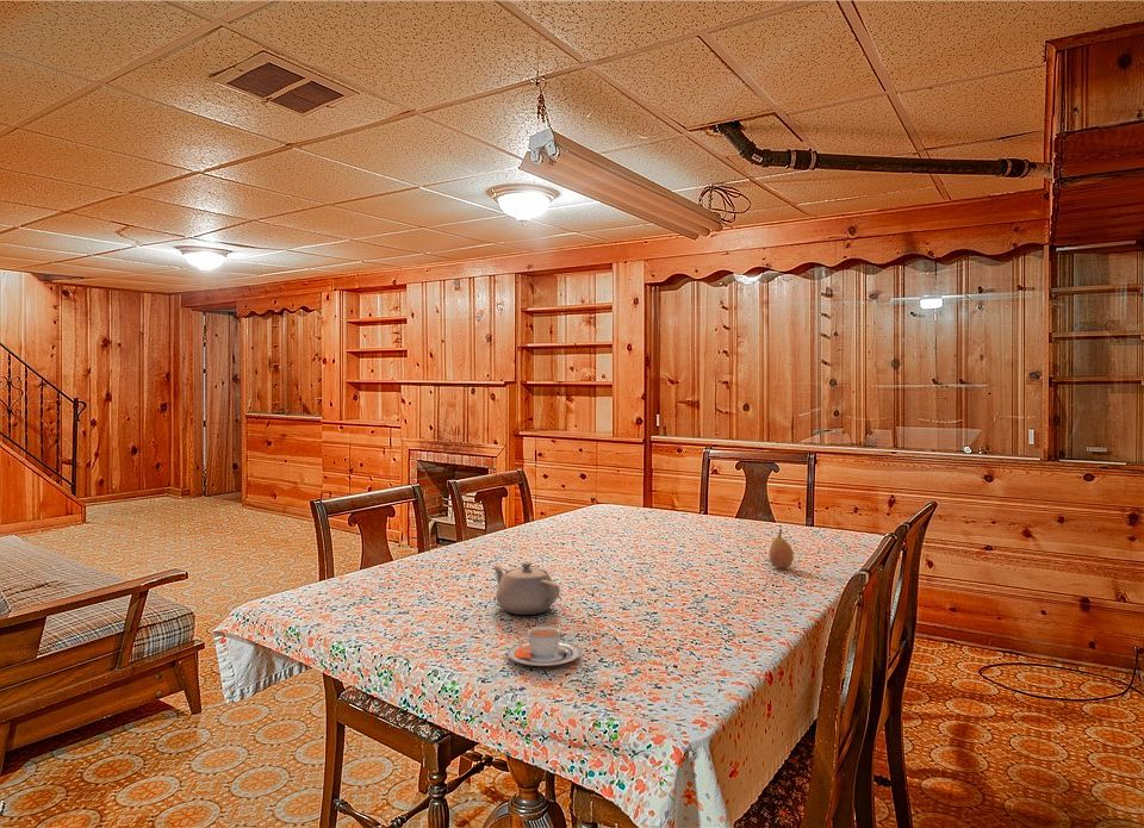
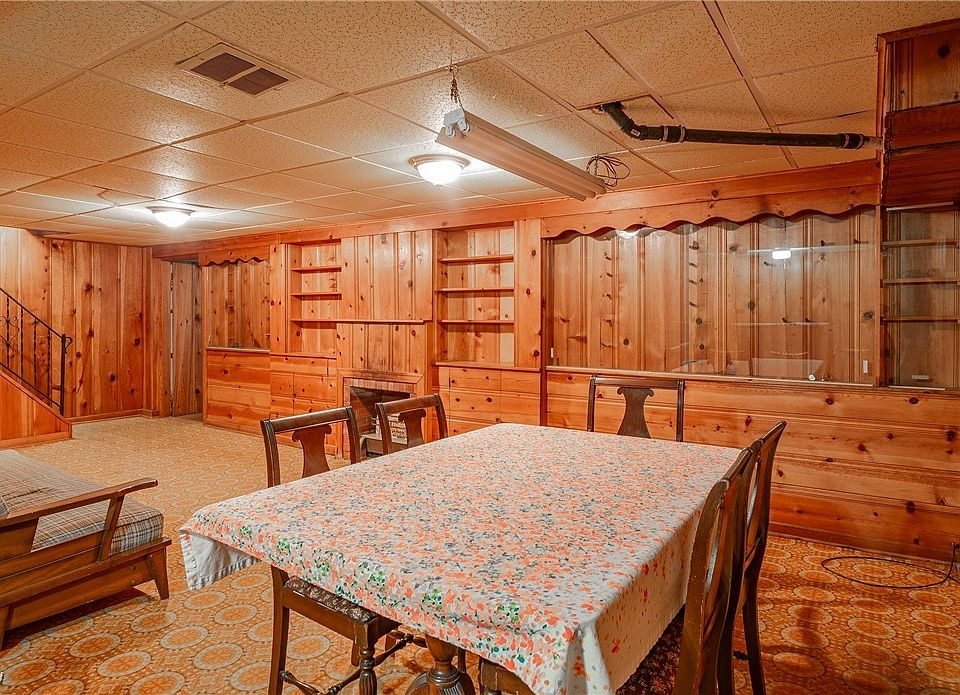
- fruit (781, 548)
- teacup (543, 645)
- teapot (523, 585)
